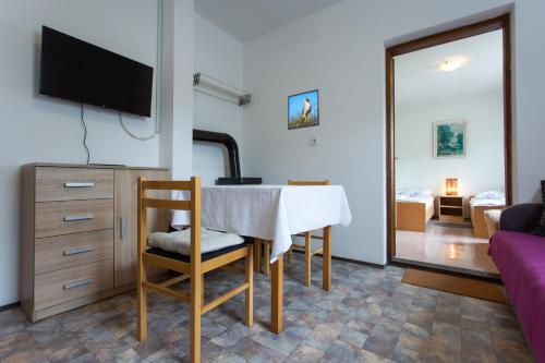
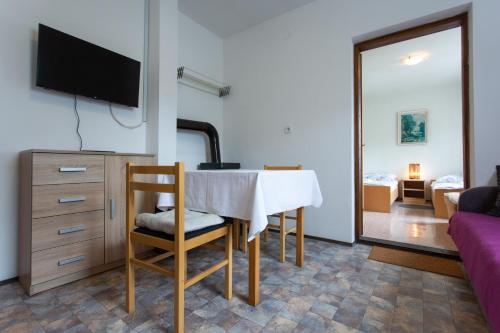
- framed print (303, 110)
